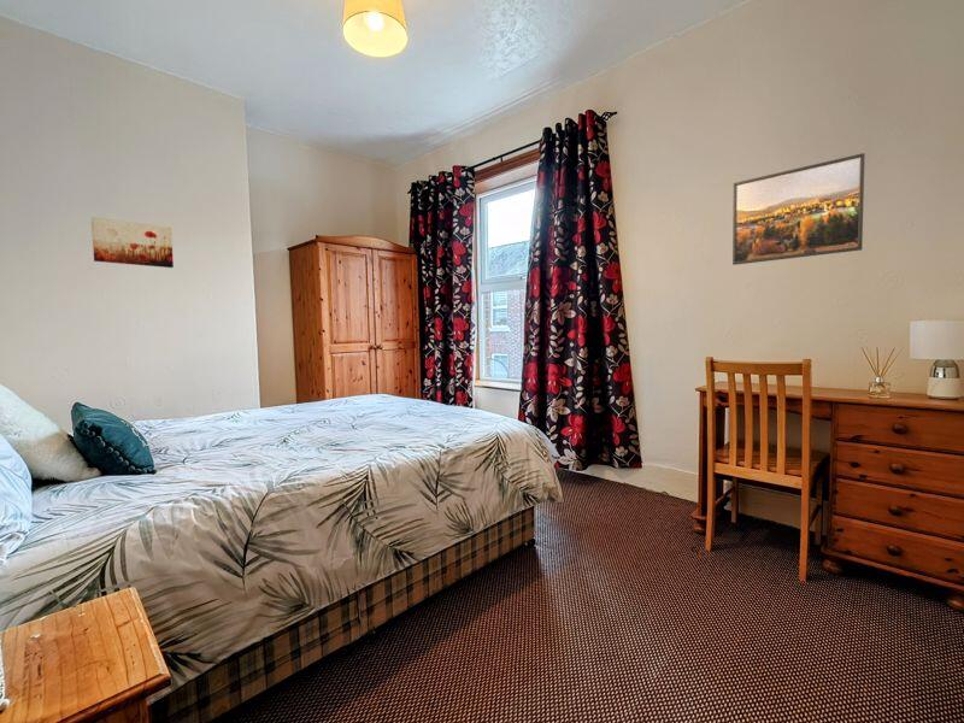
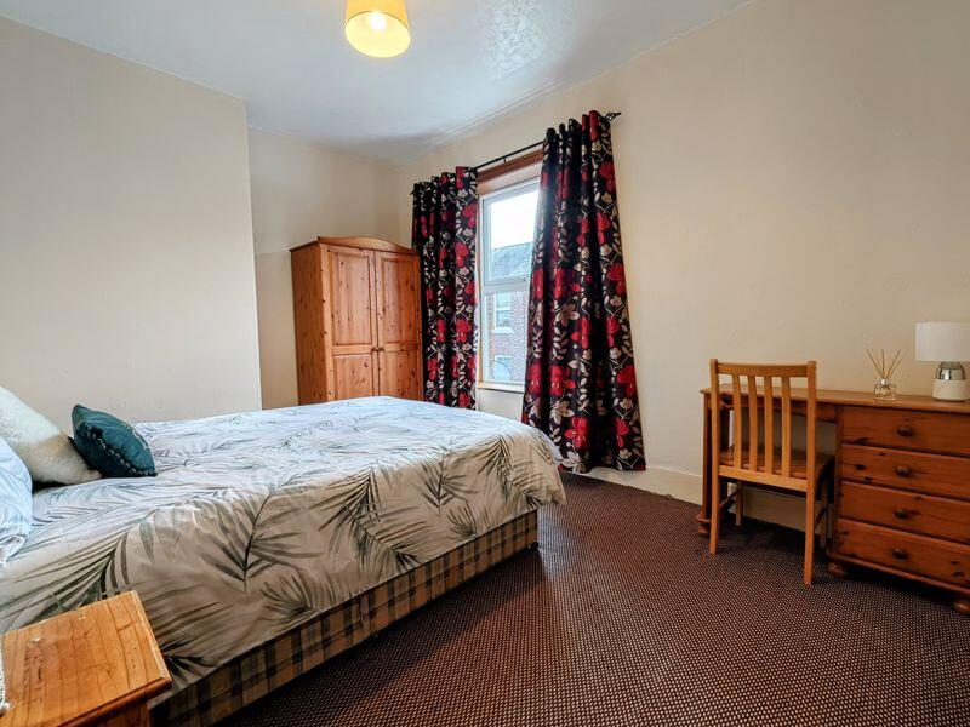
- wall art (134, 243)
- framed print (793, 213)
